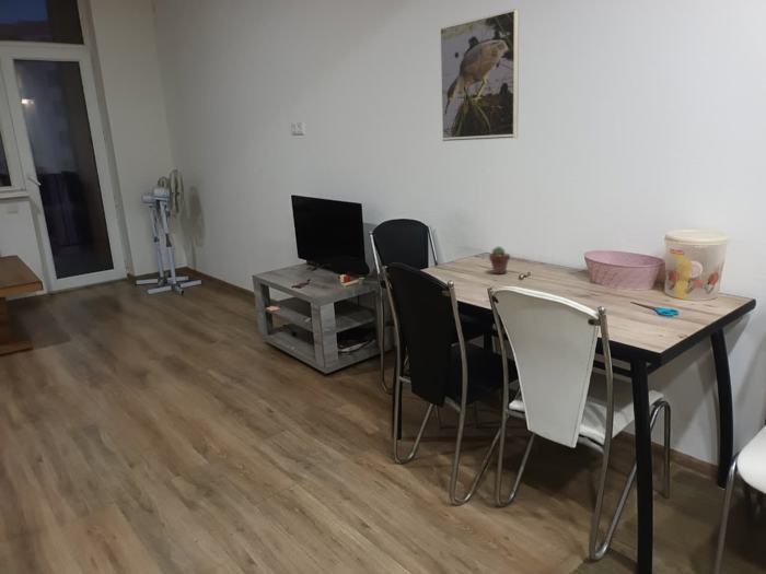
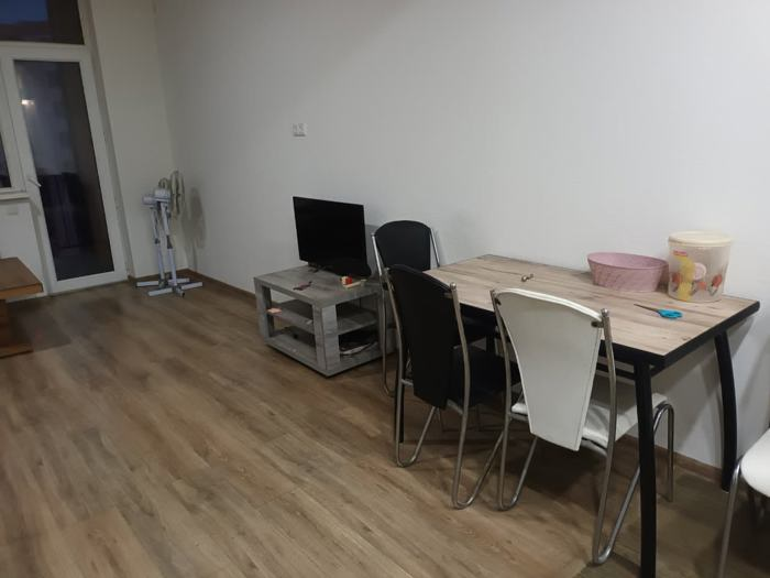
- potted succulent (499, 259)
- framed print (477, 80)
